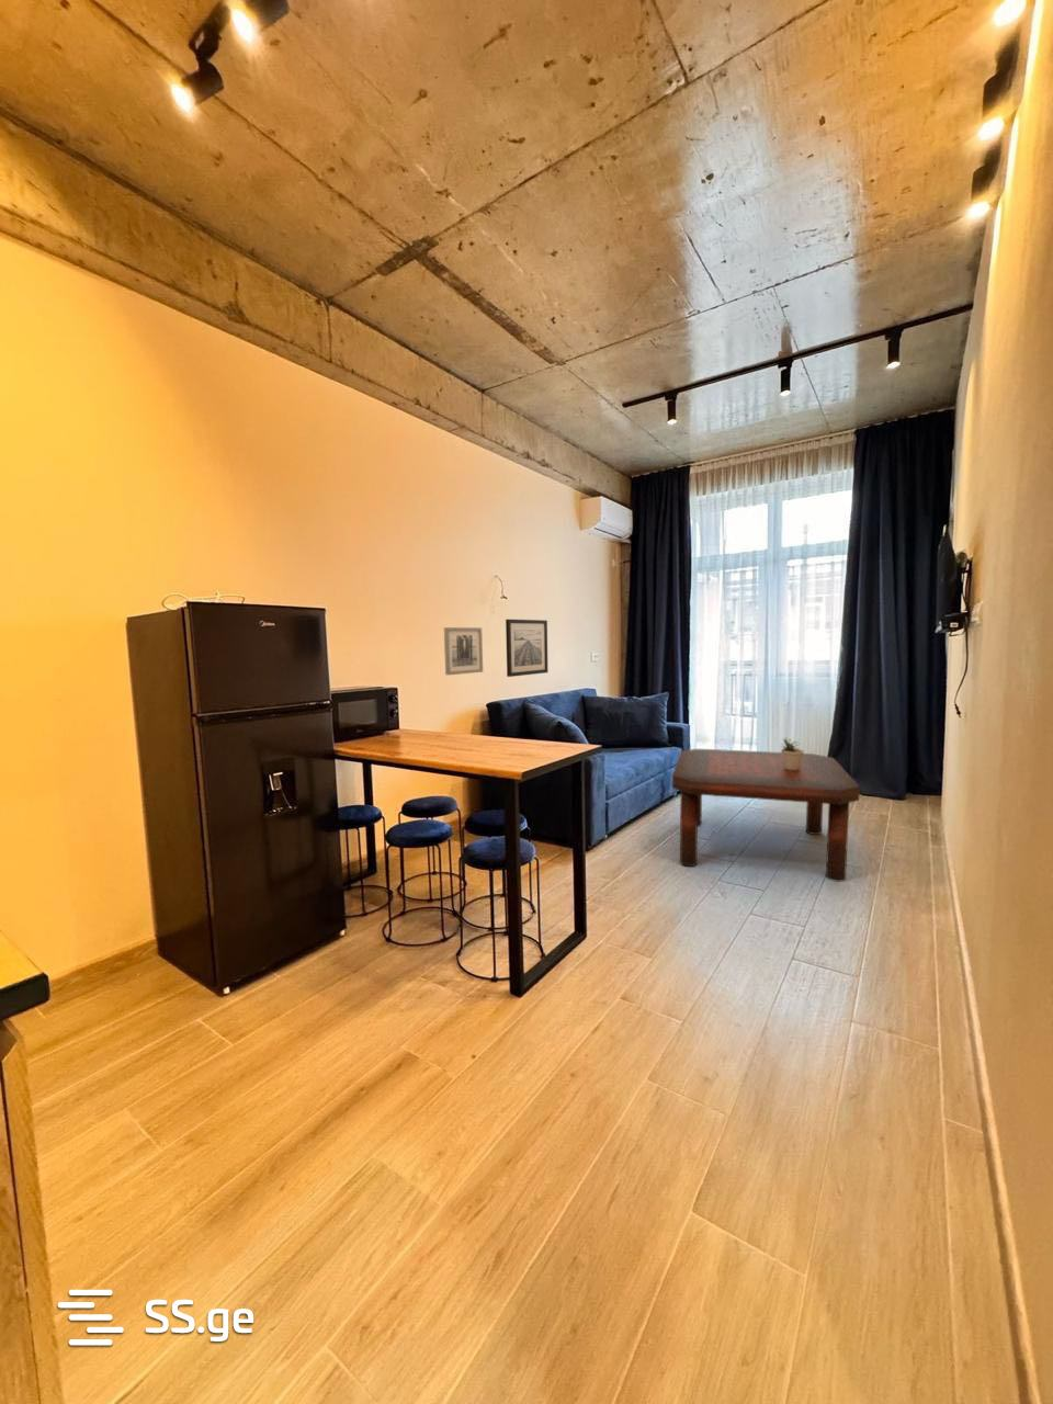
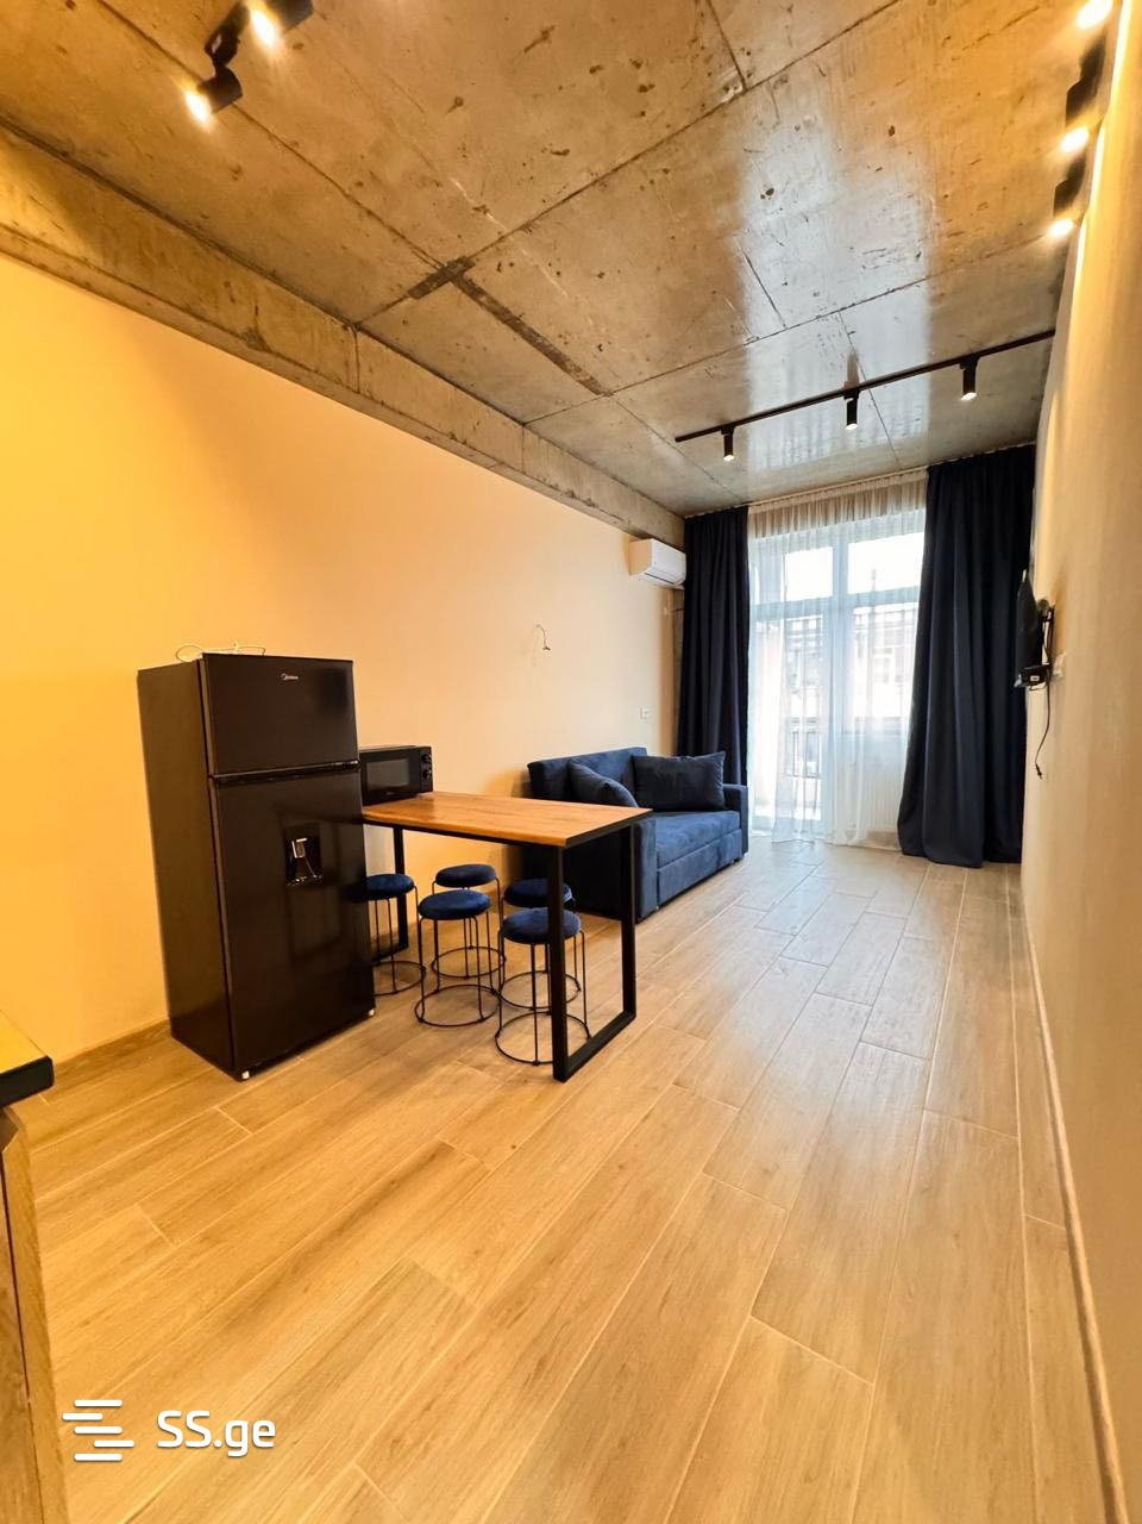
- coffee table (755, 797)
- wall art (528, 647)
- potted plant (791, 753)
- wall art (463, 650)
